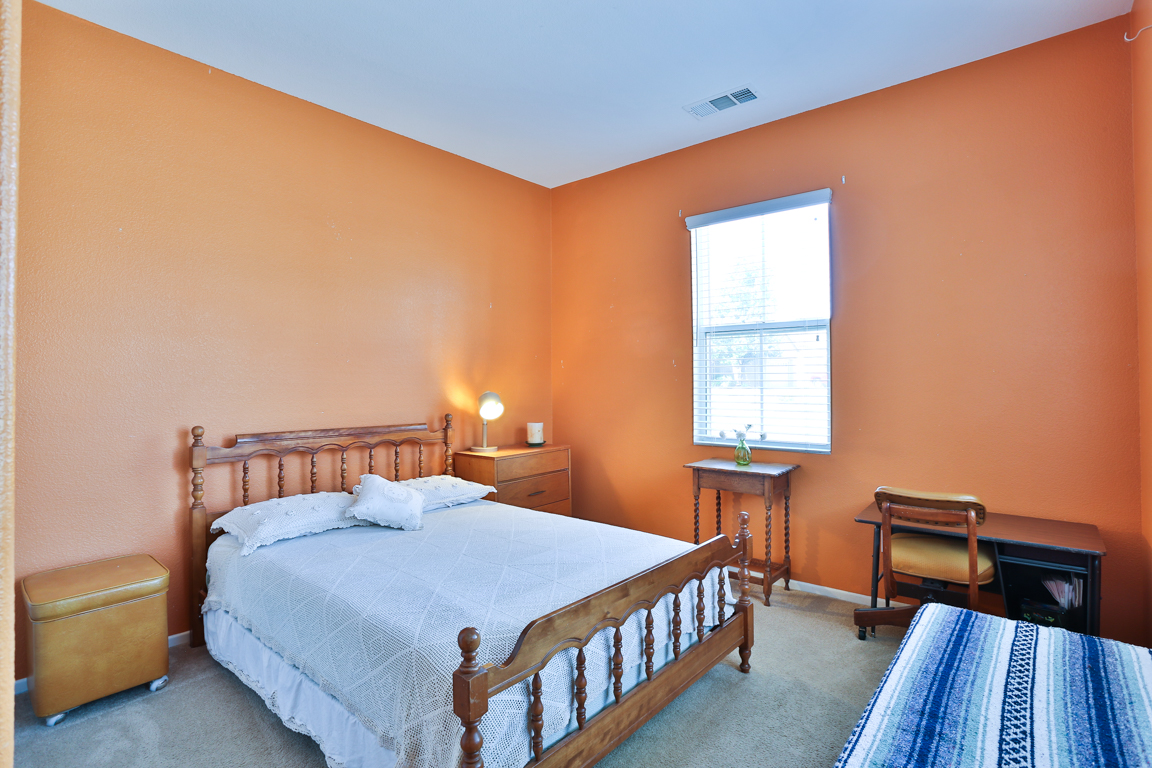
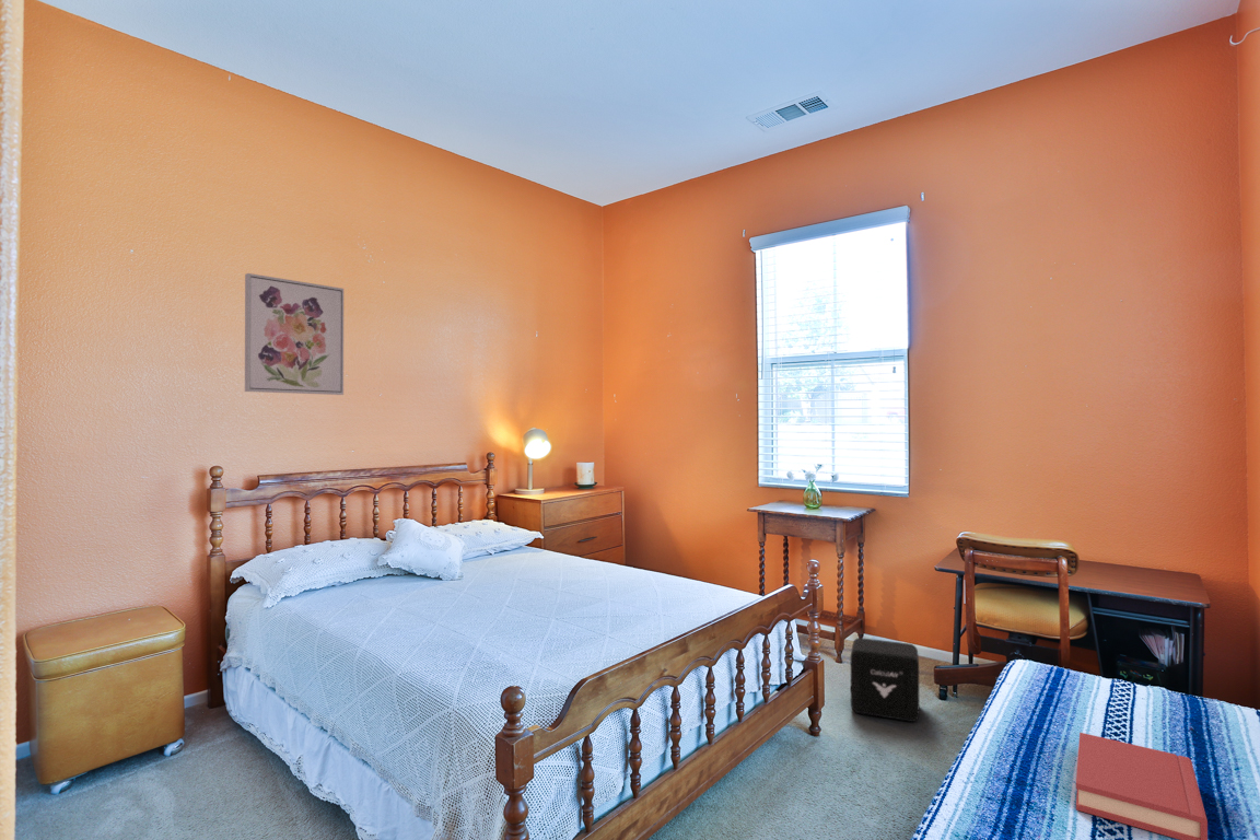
+ air purifier (884, 678)
+ hardback book (1135, 782)
+ wall art (296, 337)
